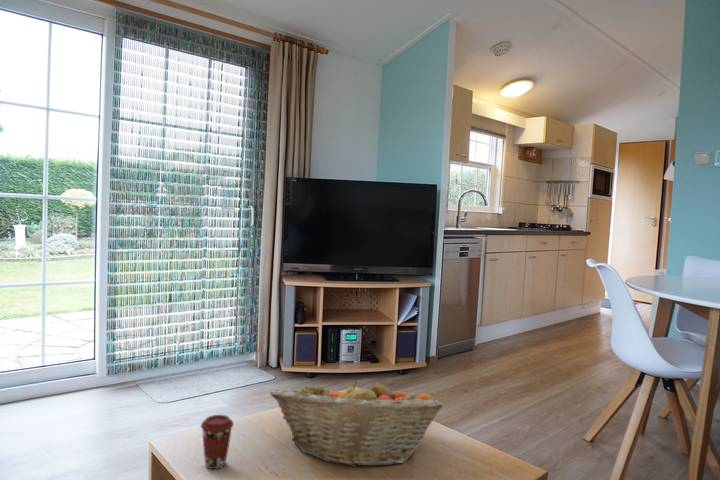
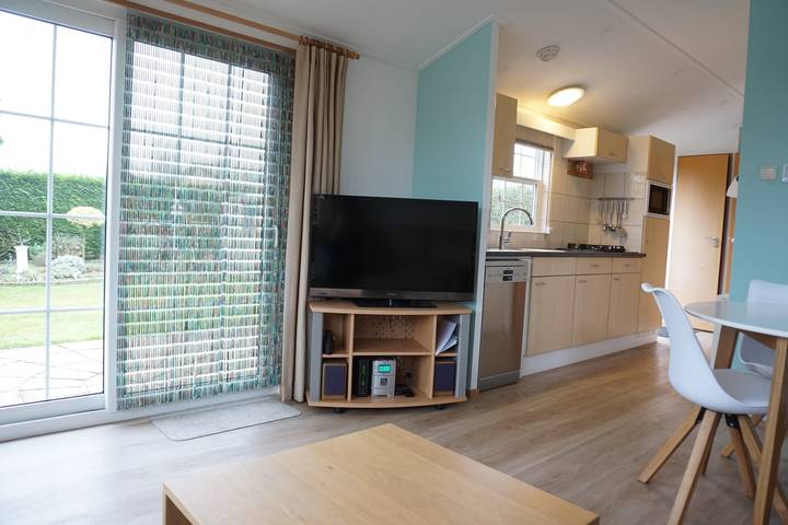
- coffee cup (216, 441)
- fruit basket (355, 411)
